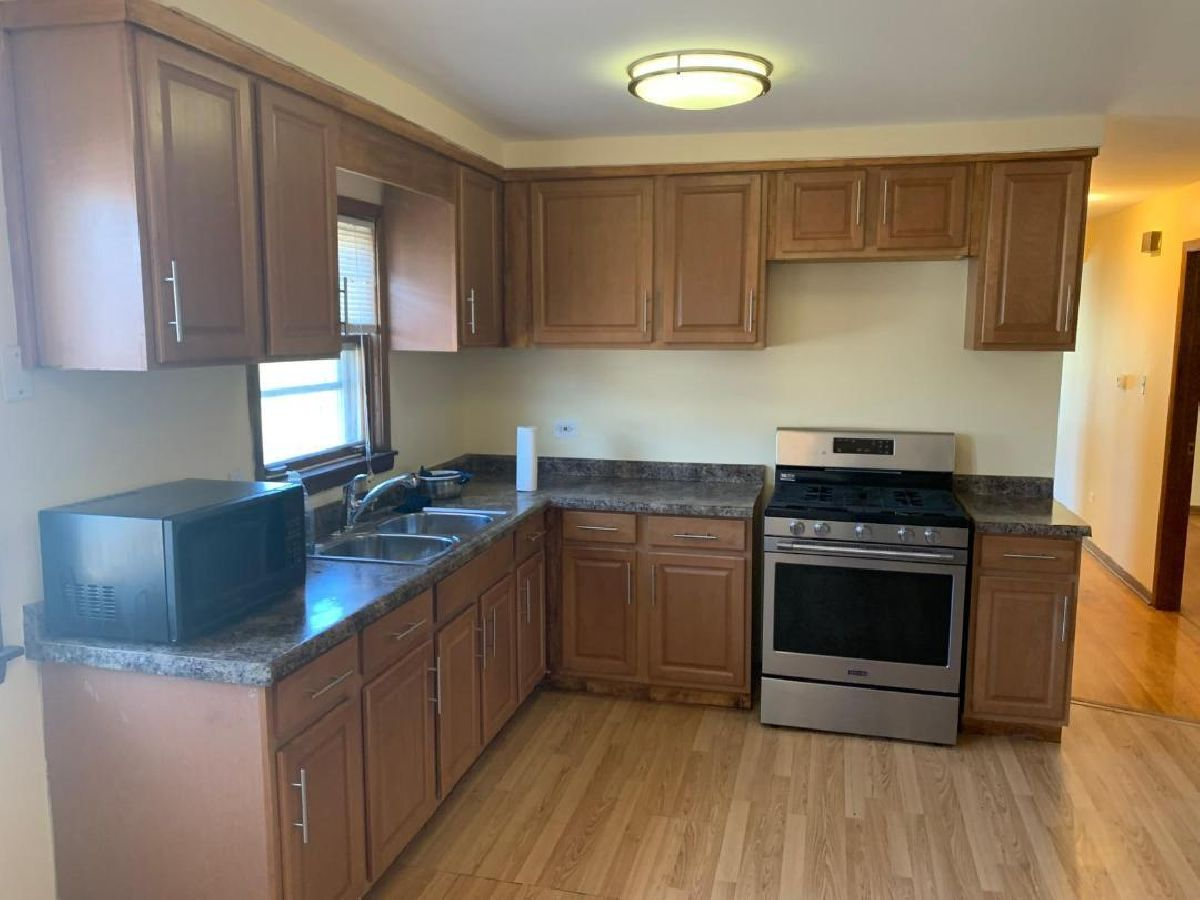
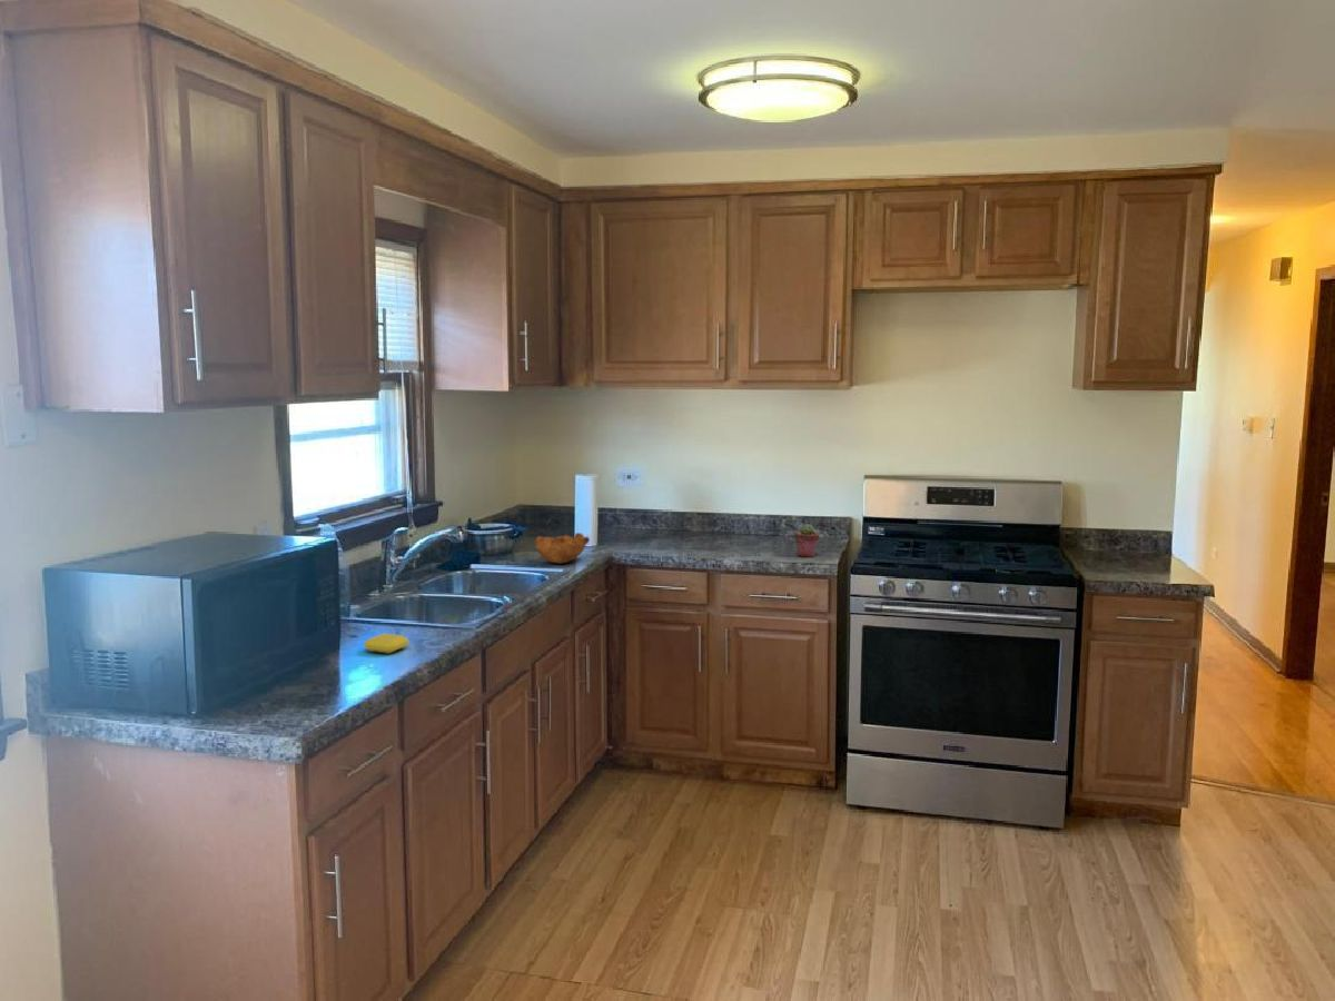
+ potted succulent (805, 539)
+ soap bar (386, 643)
+ bowl (562, 547)
